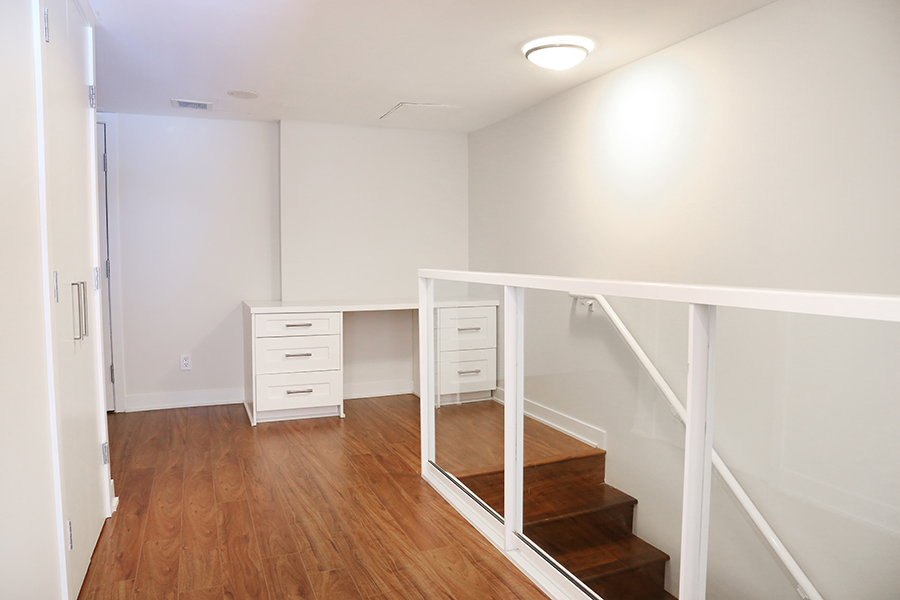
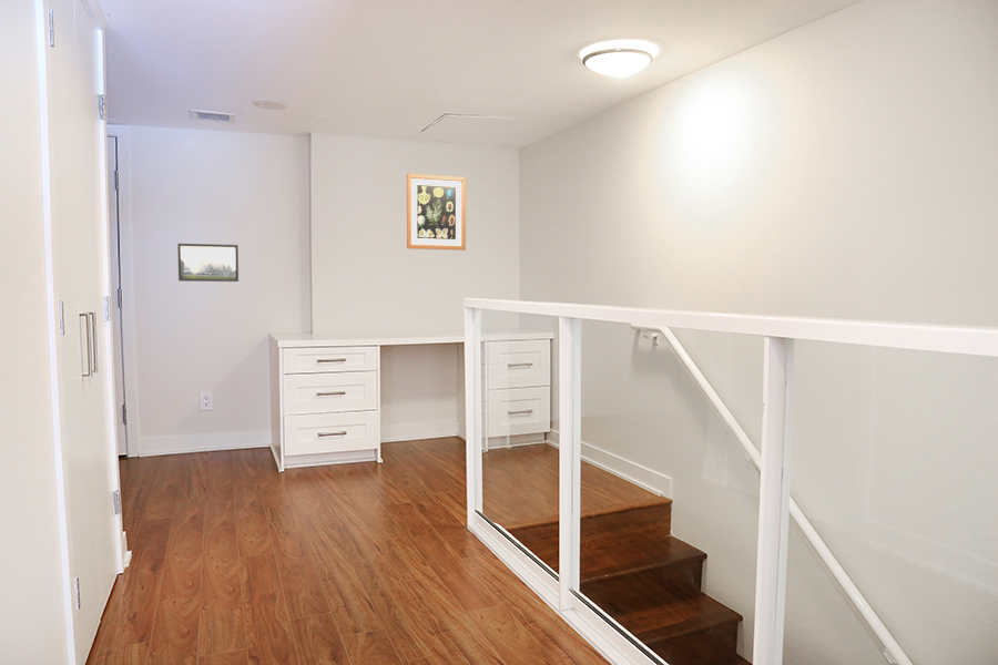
+ wall art (436, 212)
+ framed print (208, 263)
